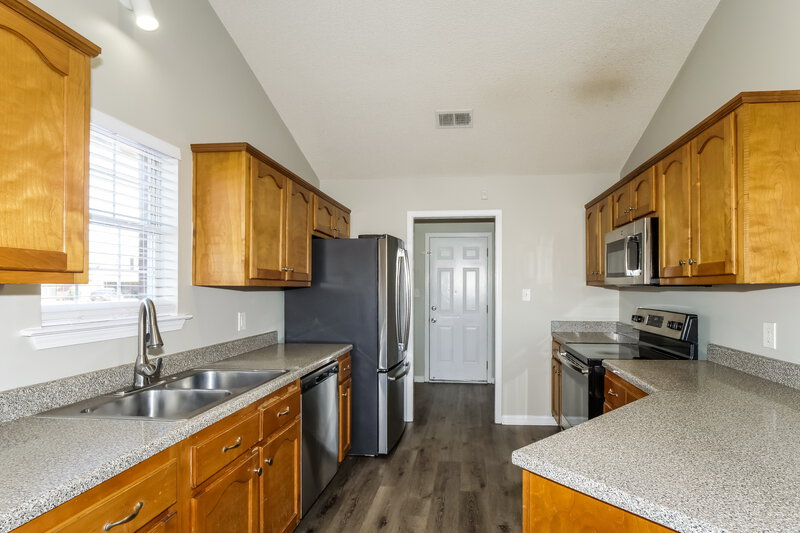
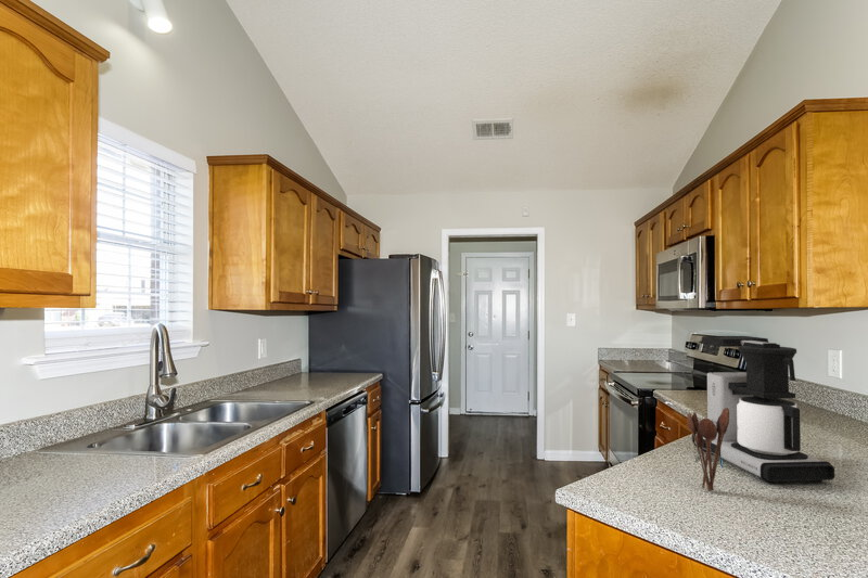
+ utensil holder (710, 448)
+ coffee maker (754, 401)
